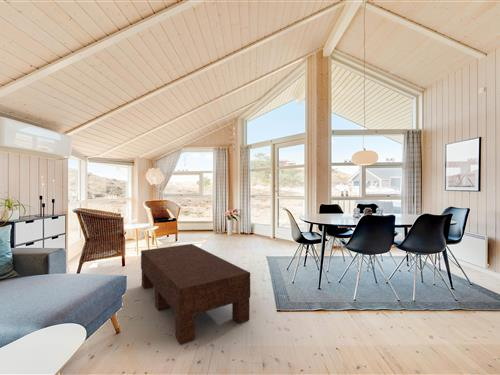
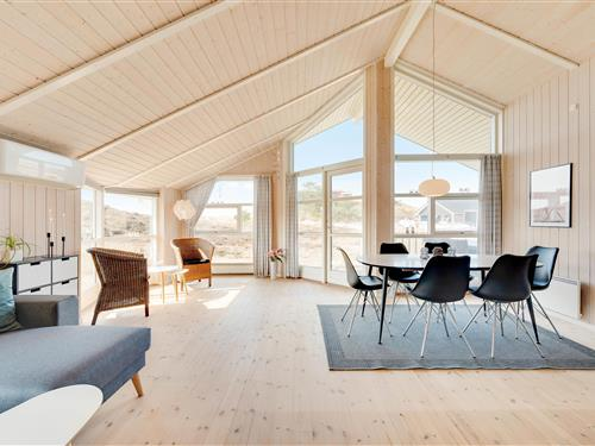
- coffee table (187, 280)
